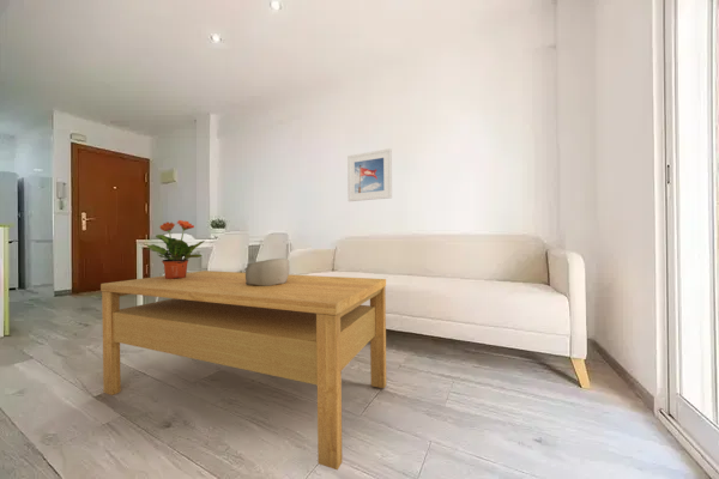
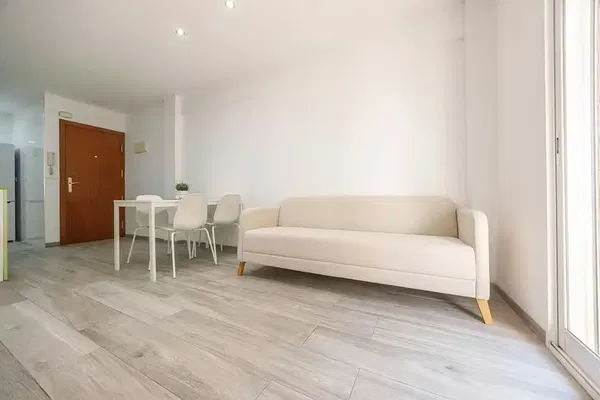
- decorative bowl (270, 269)
- potted plant (175, 248)
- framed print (368, 176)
- coffee table (246, 335)
